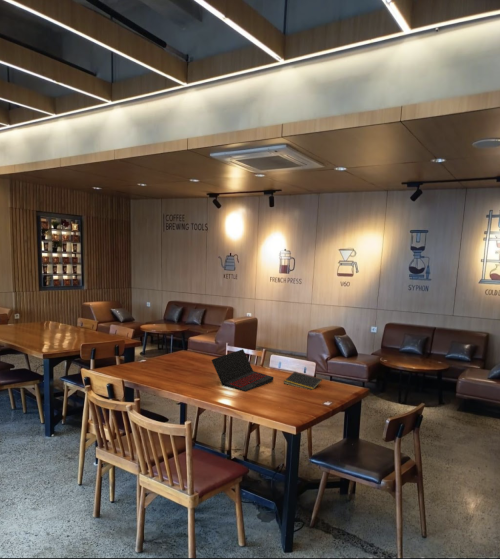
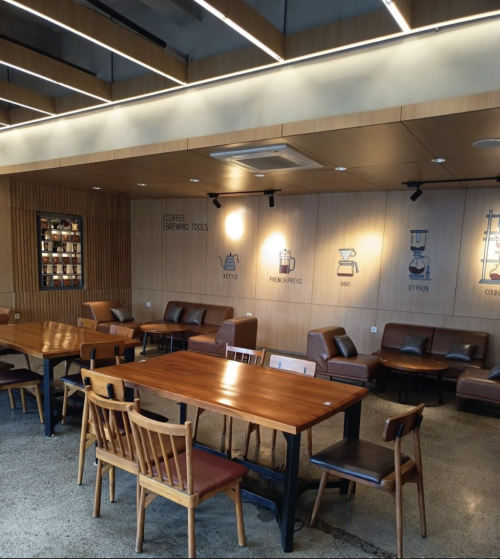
- laptop (243, 369)
- notepad (302, 381)
